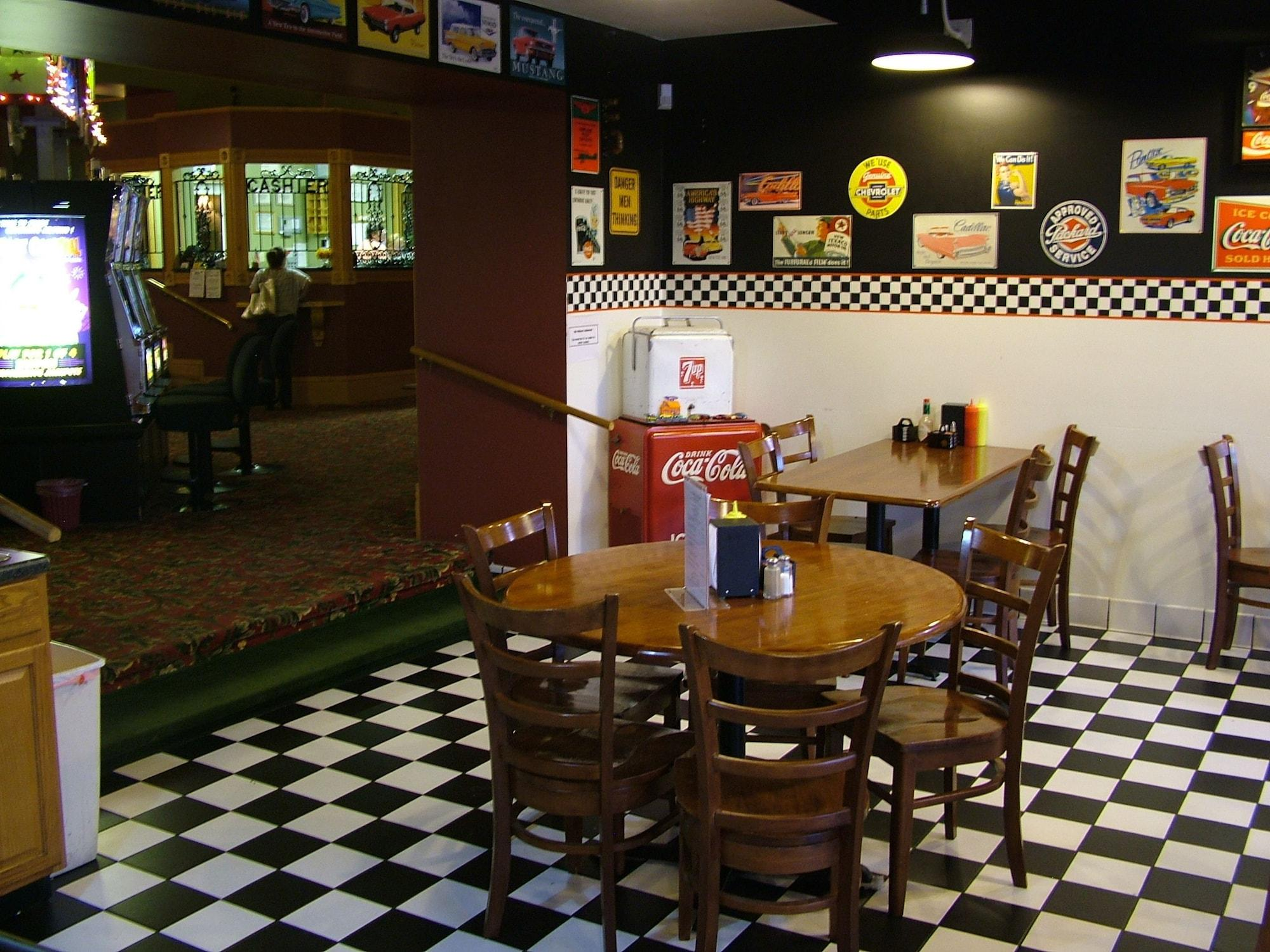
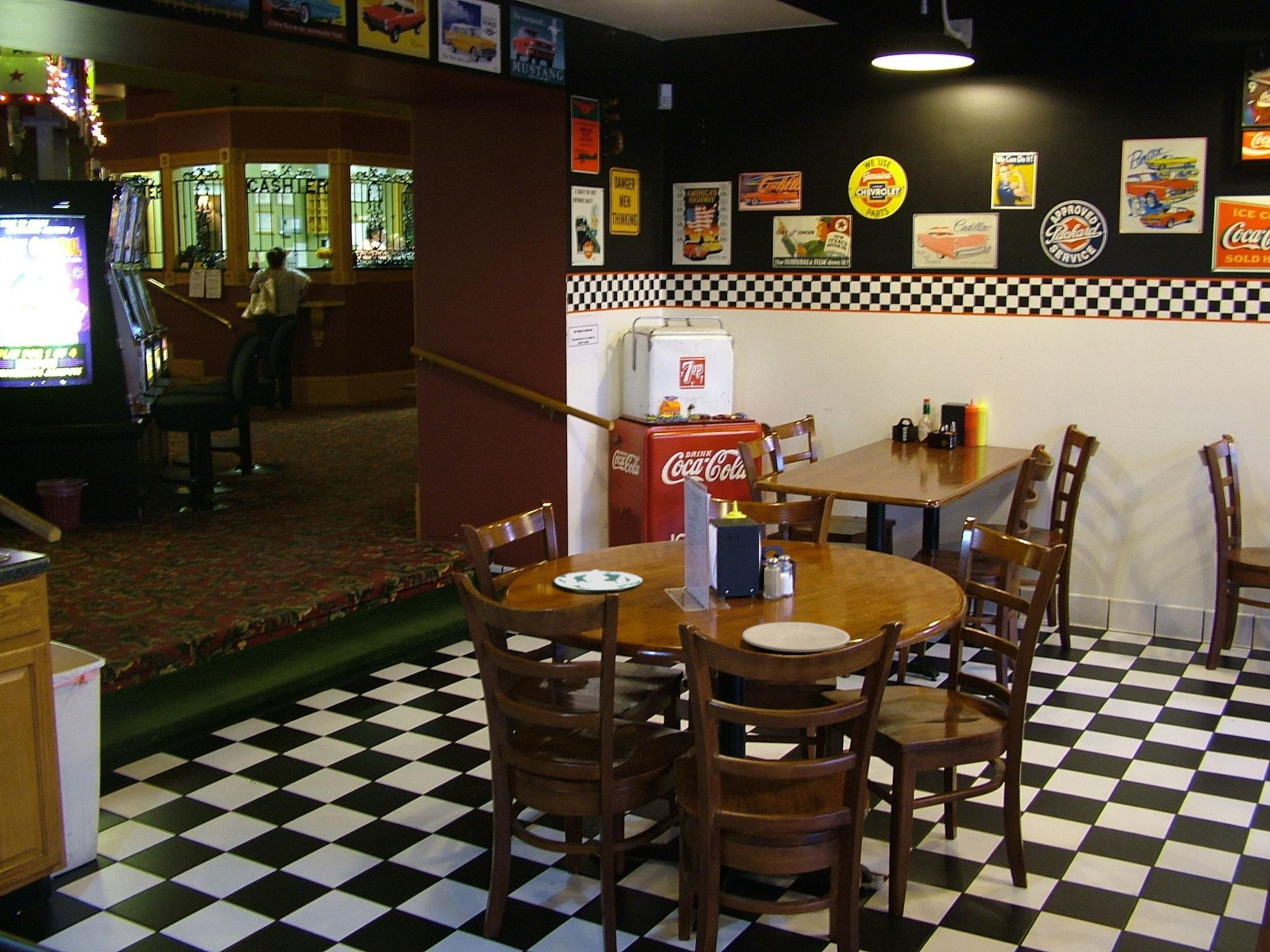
+ plate (796, 638)
+ plate (598, 576)
